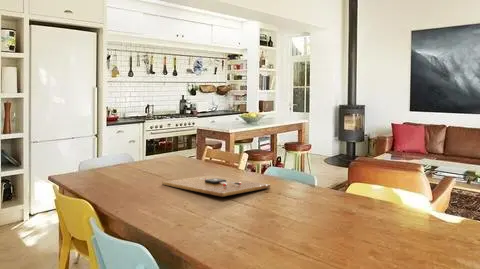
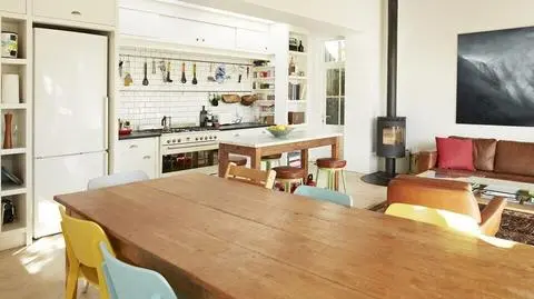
- cutting board (215, 182)
